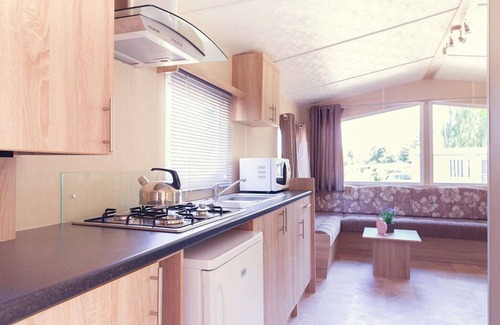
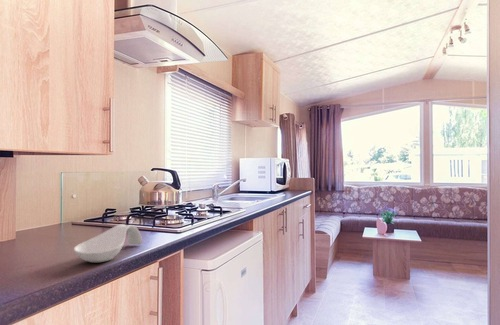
+ spoon rest (112, 241)
